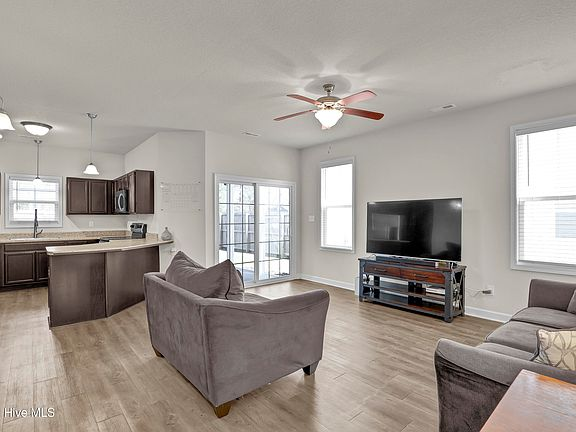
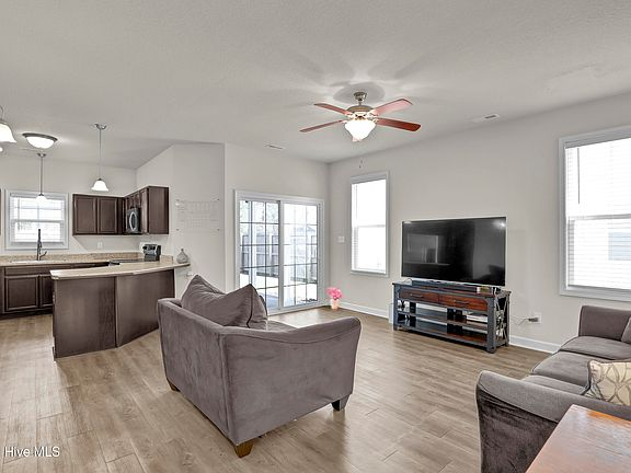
+ potted plant (334, 298)
